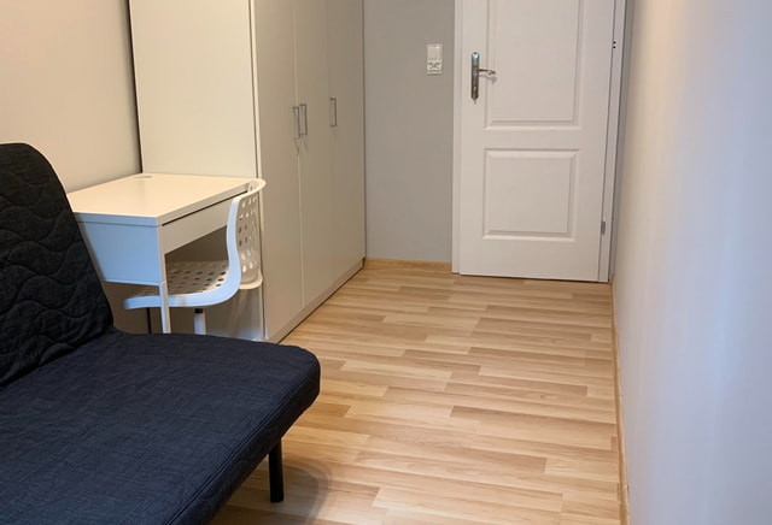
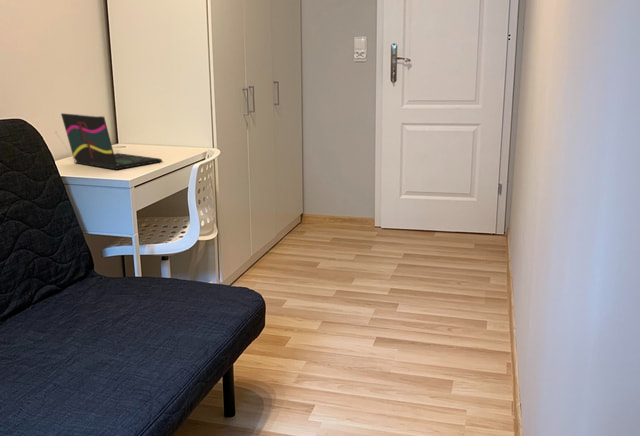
+ laptop (107, 137)
